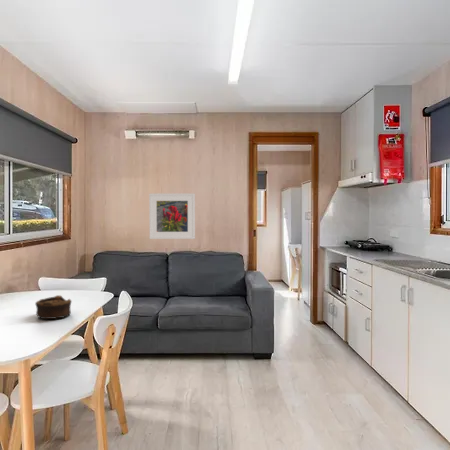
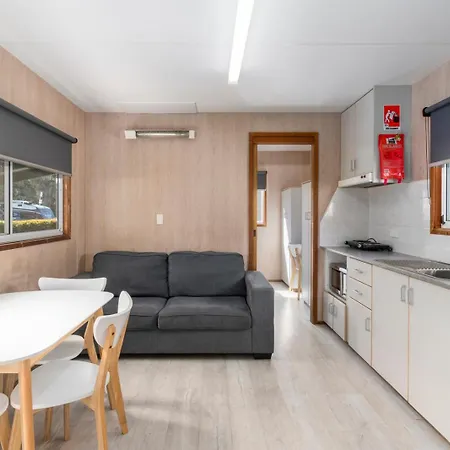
- bowl (53, 307)
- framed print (172, 216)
